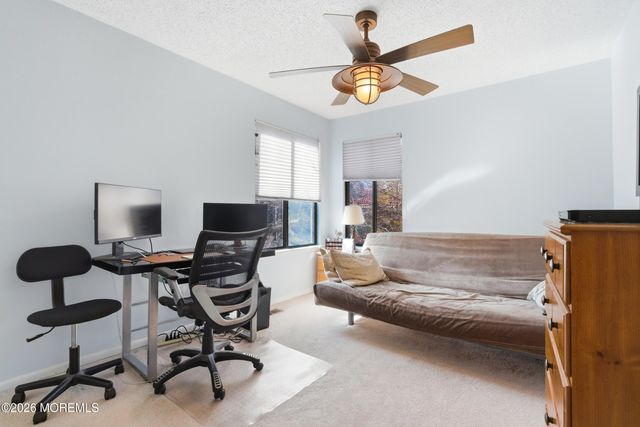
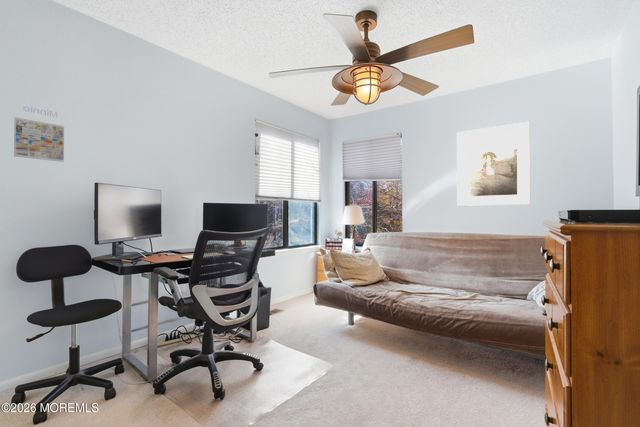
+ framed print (491, 166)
+ calendar (40, 133)
